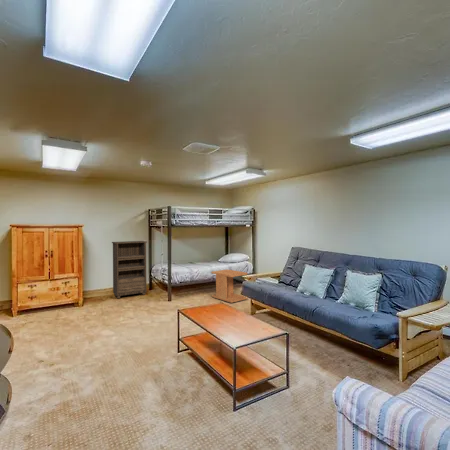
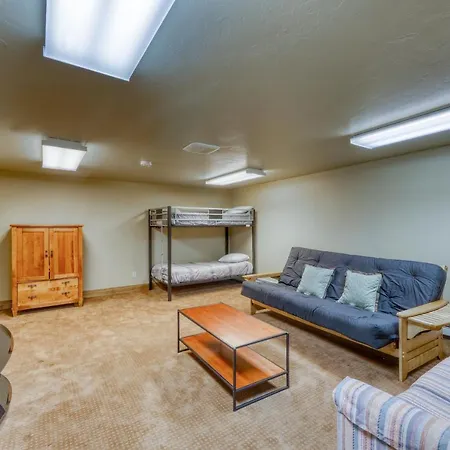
- bookshelf (129, 268)
- side table (229, 285)
